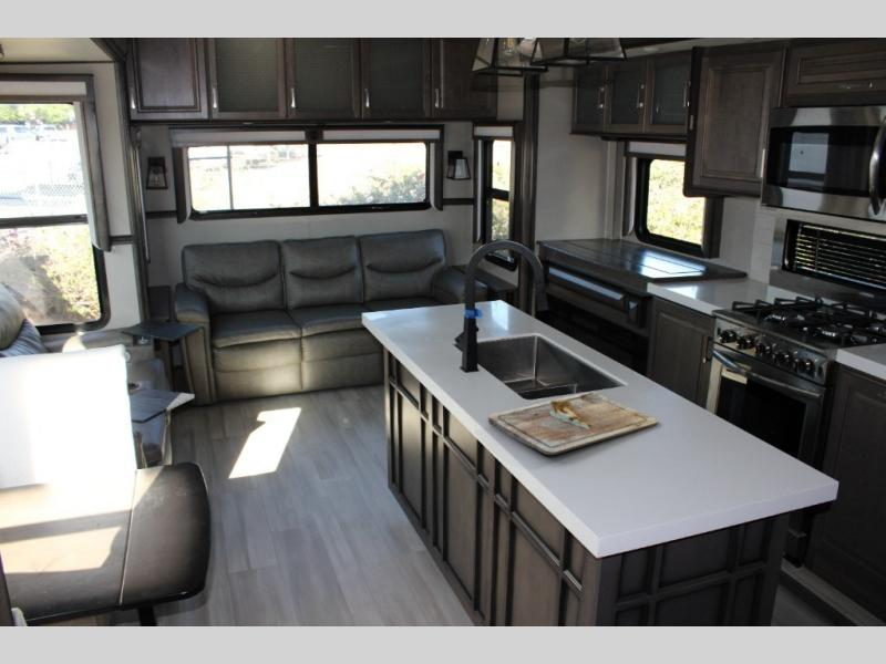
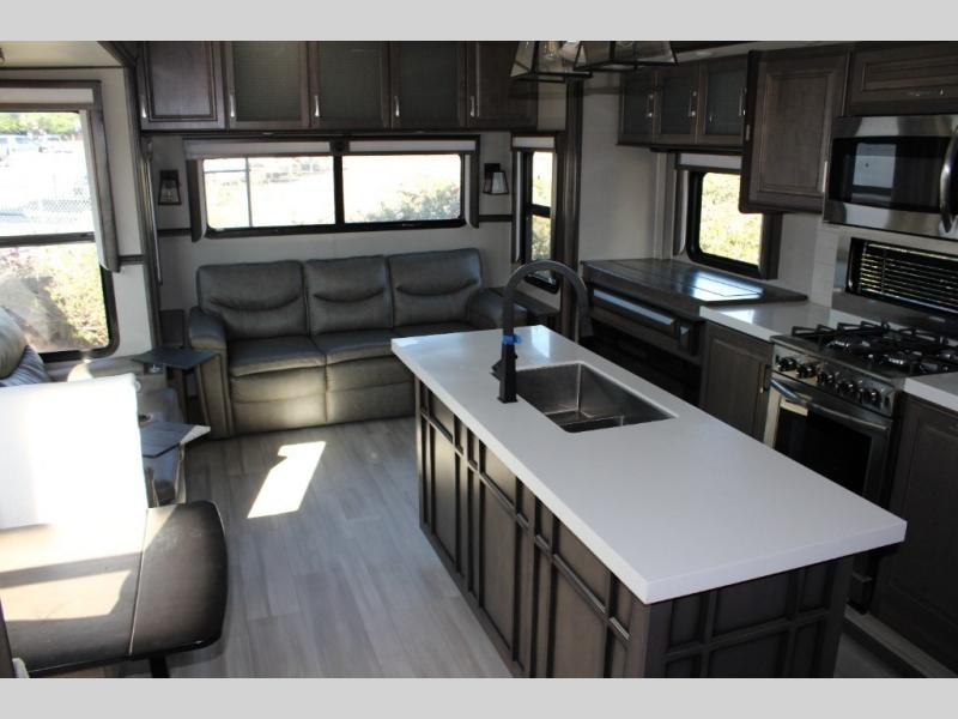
- cutting board (573, 414)
